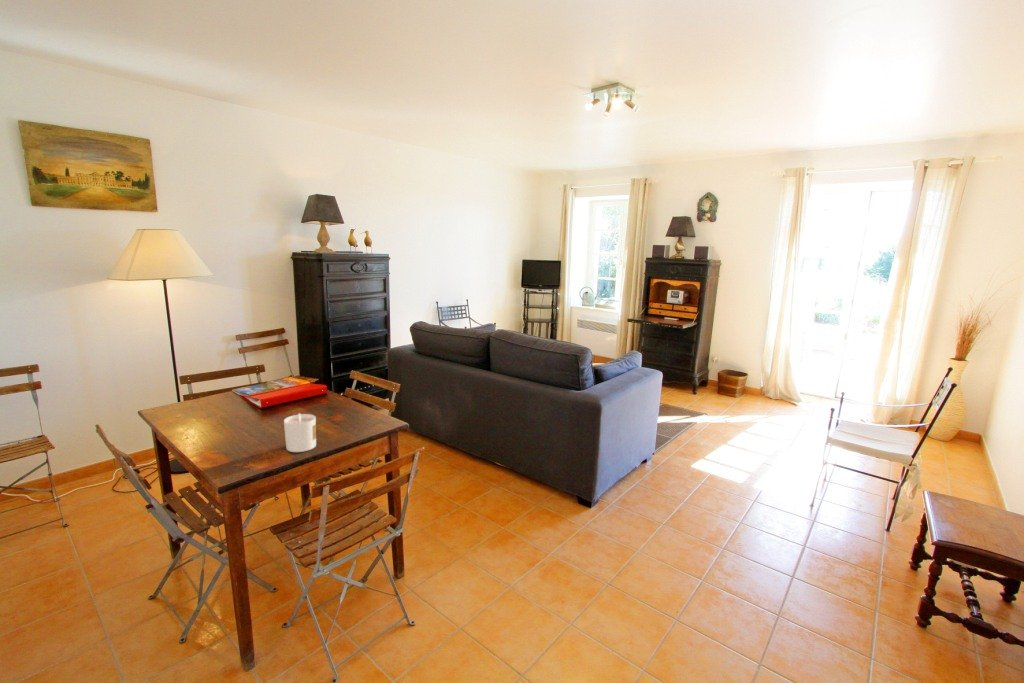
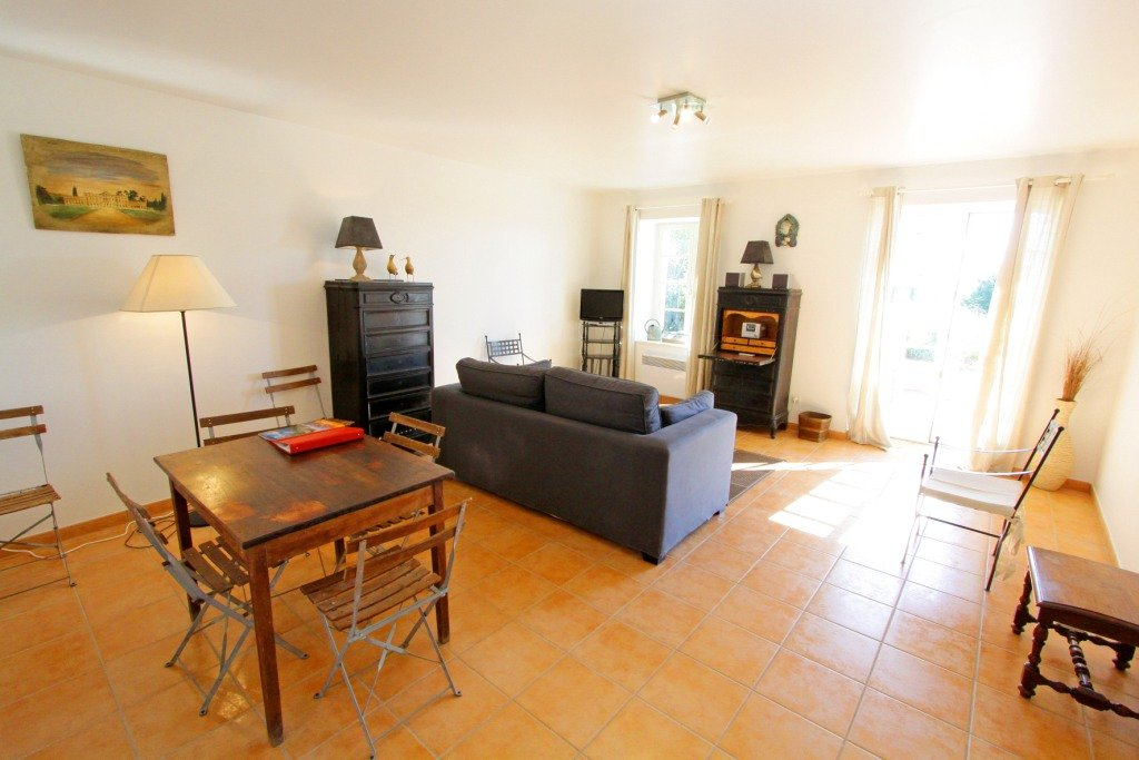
- candle (300, 430)
